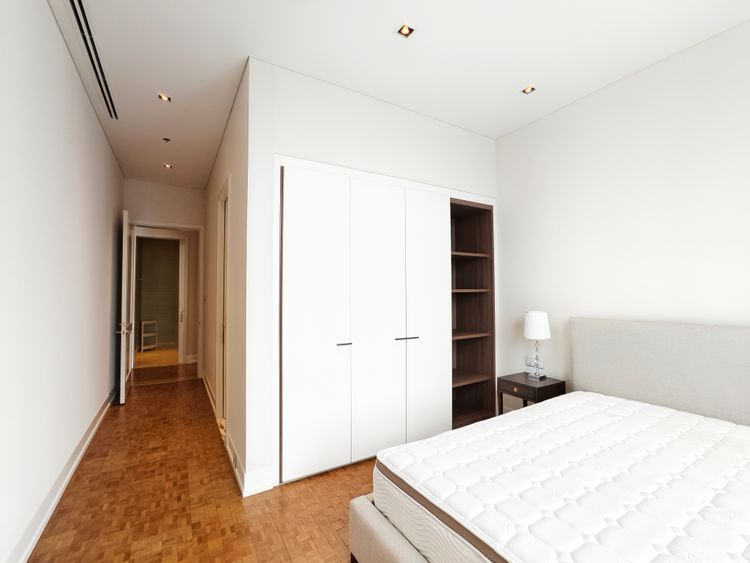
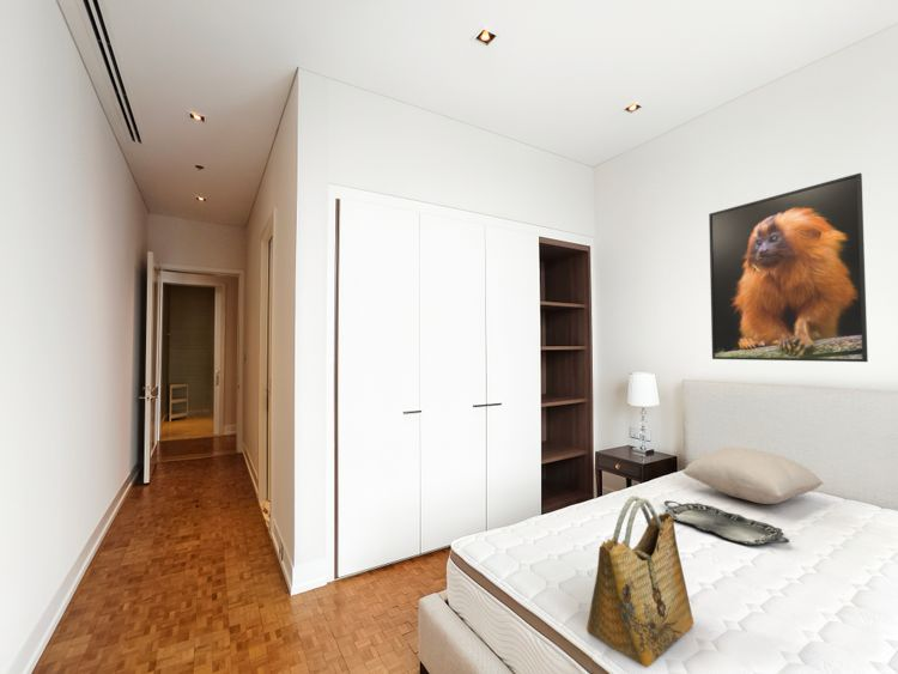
+ pillow (751, 473)
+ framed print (777, 278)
+ serving tray (720, 521)
+ grocery bag (639, 561)
